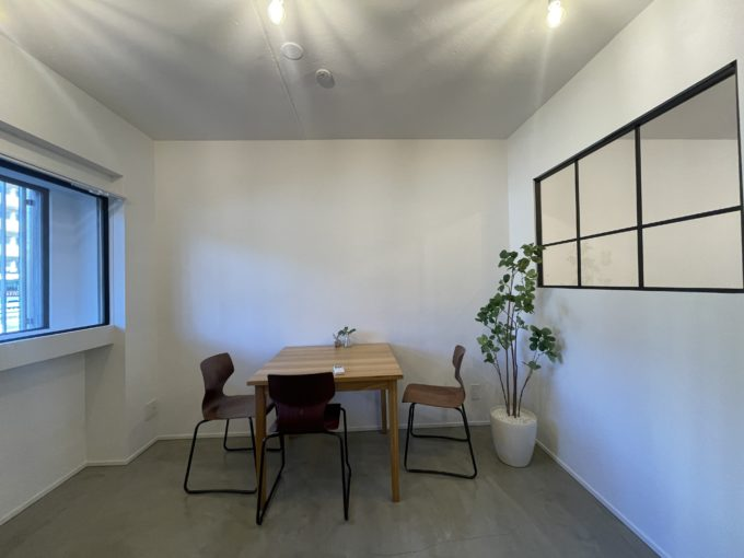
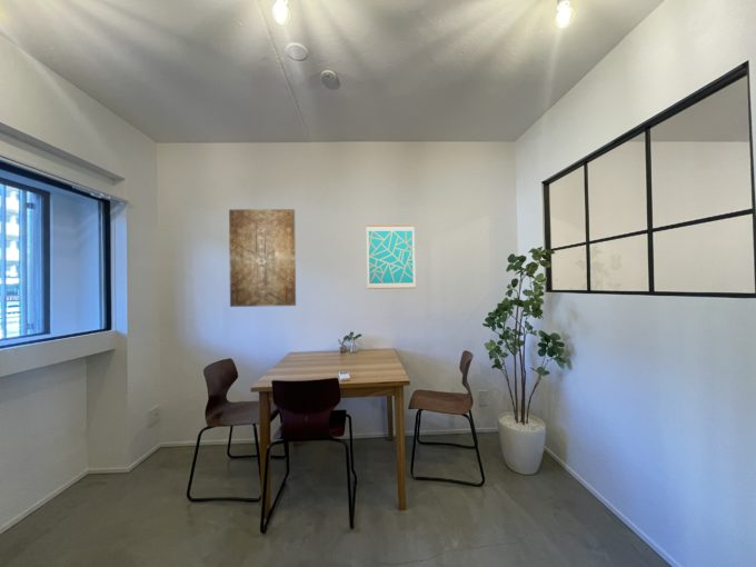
+ wall art (390, 257)
+ wall art (262, 258)
